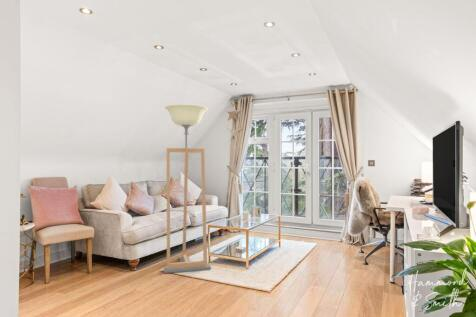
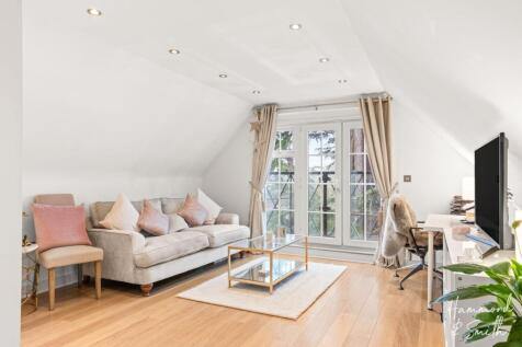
- floor lamp (185, 185)
